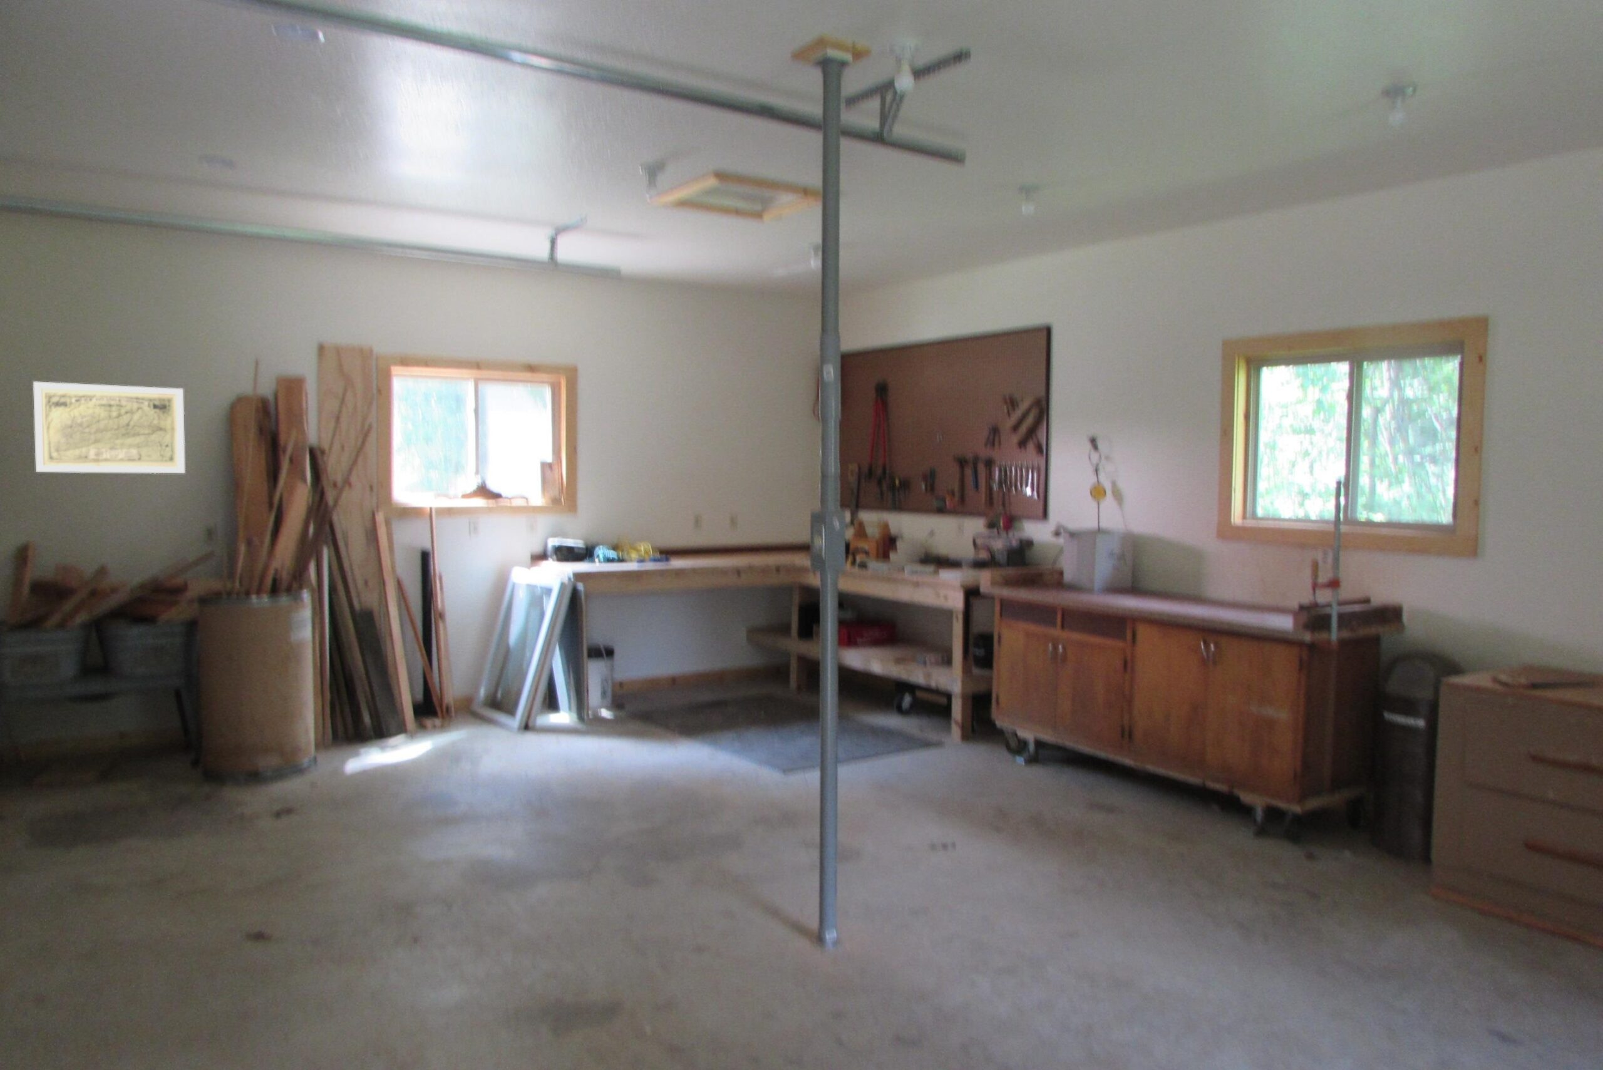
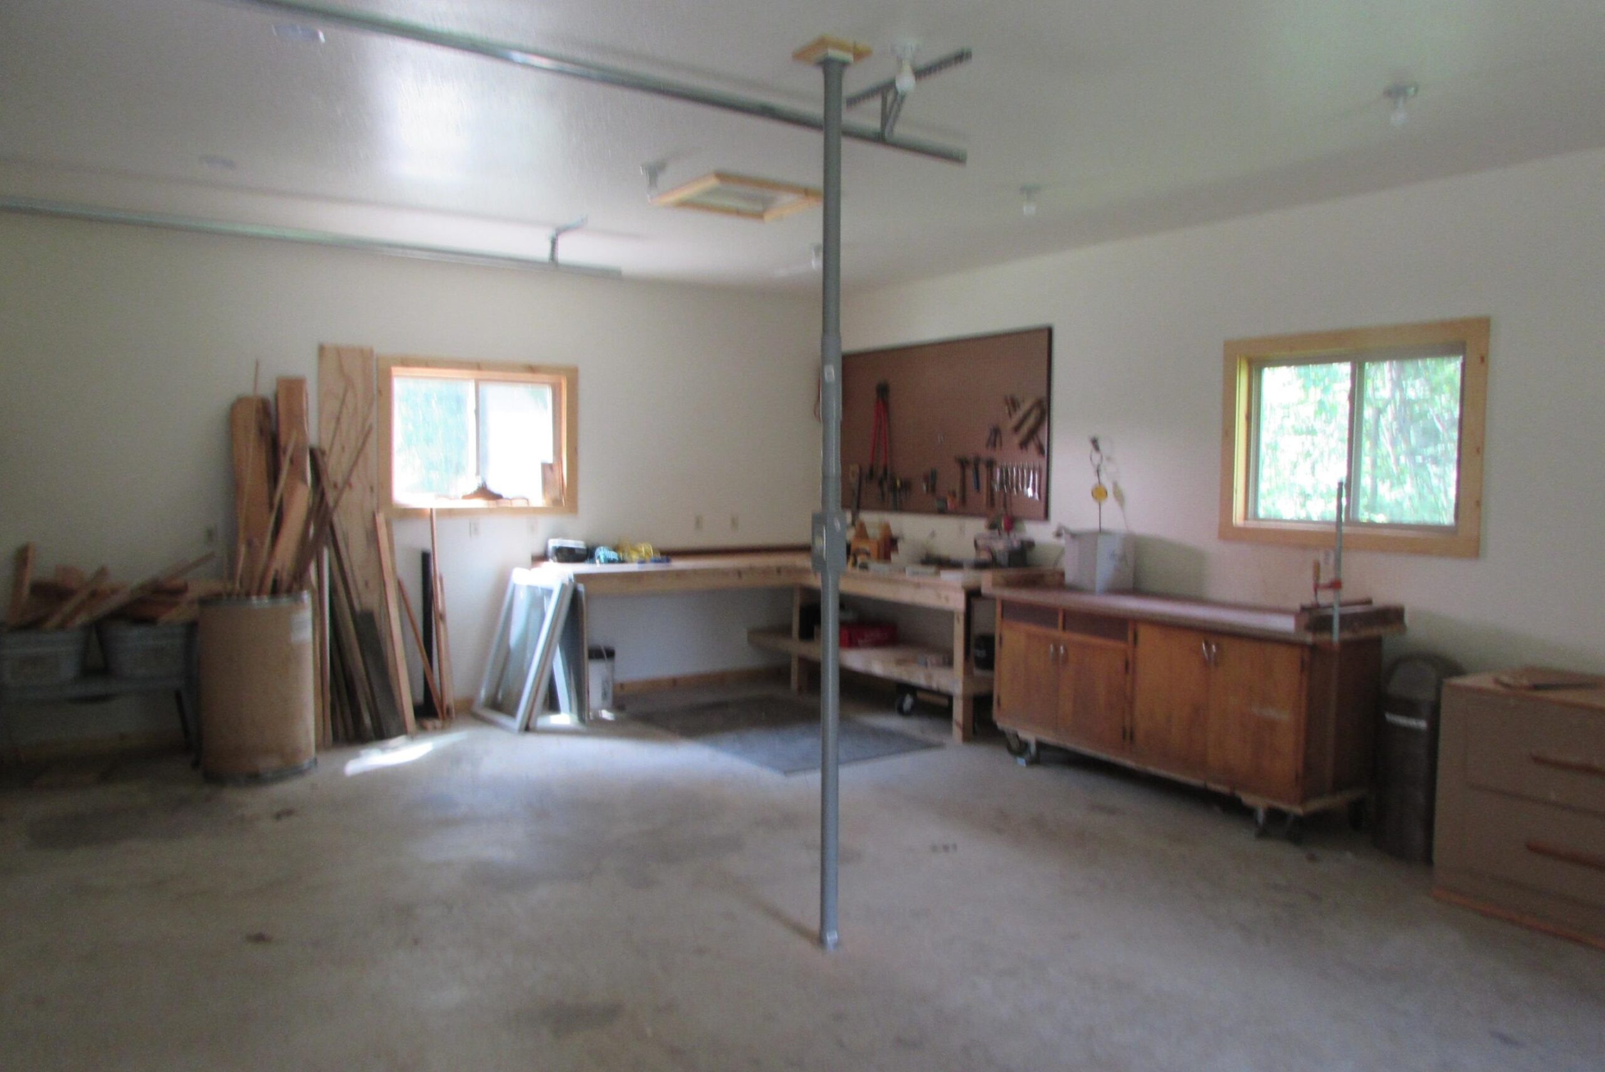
- map (111, 429)
